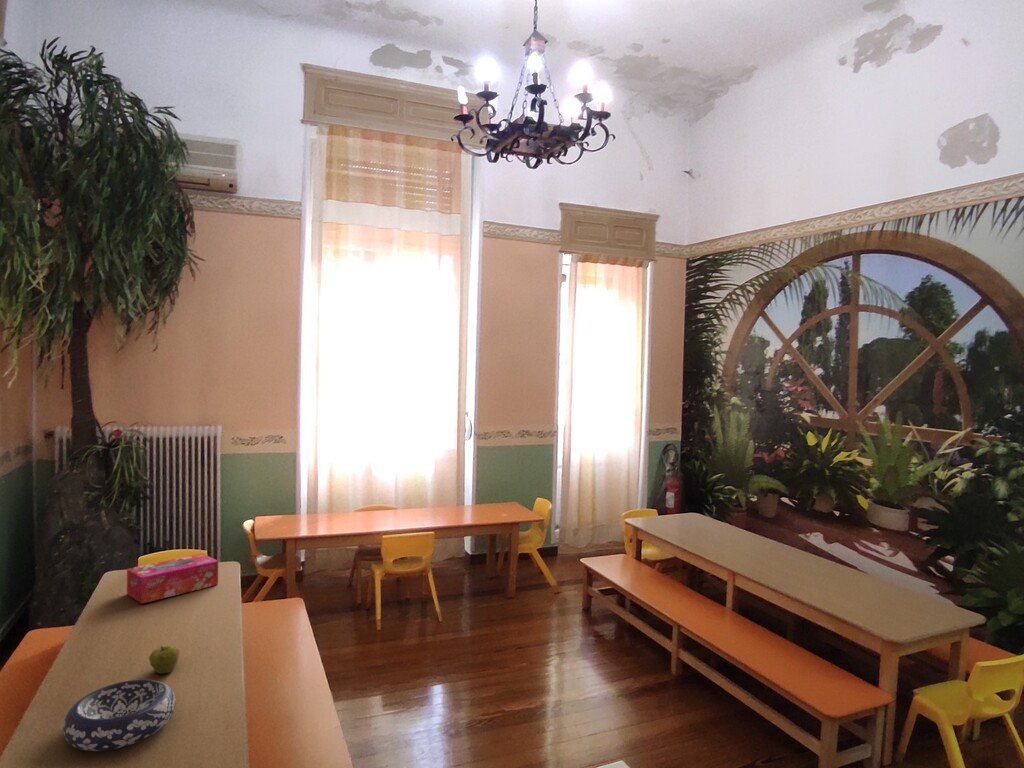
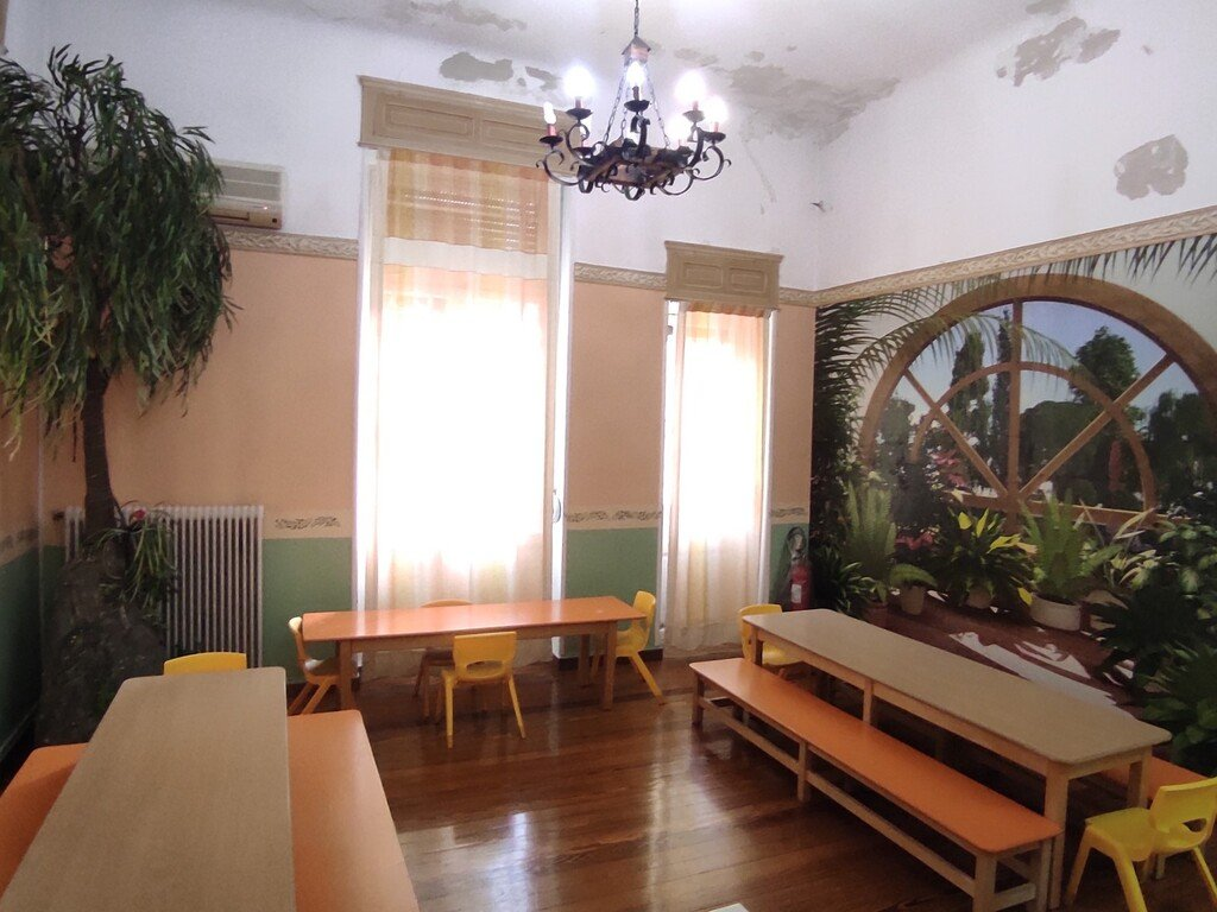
- apple (164, 658)
- decorative bowl (121, 713)
- tissue box (173, 576)
